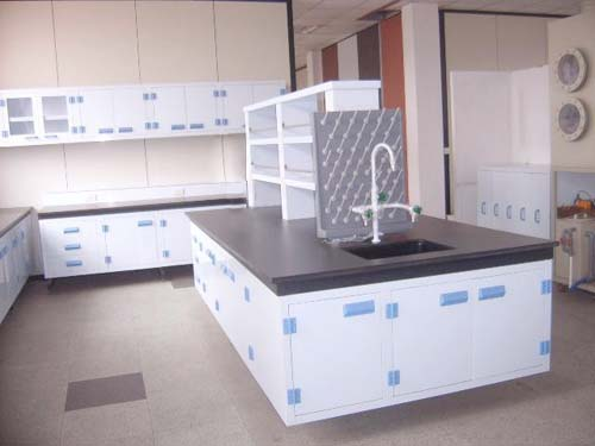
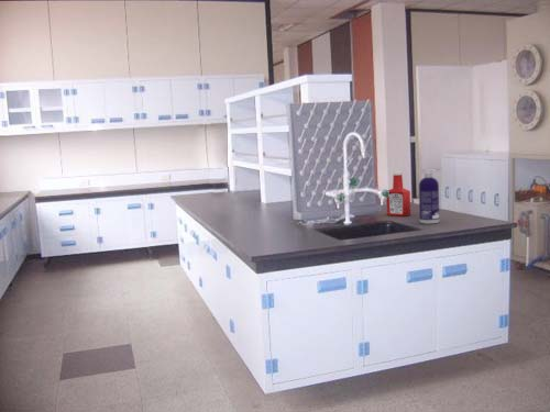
+ spray bottle (428, 196)
+ soap bottle (397, 193)
